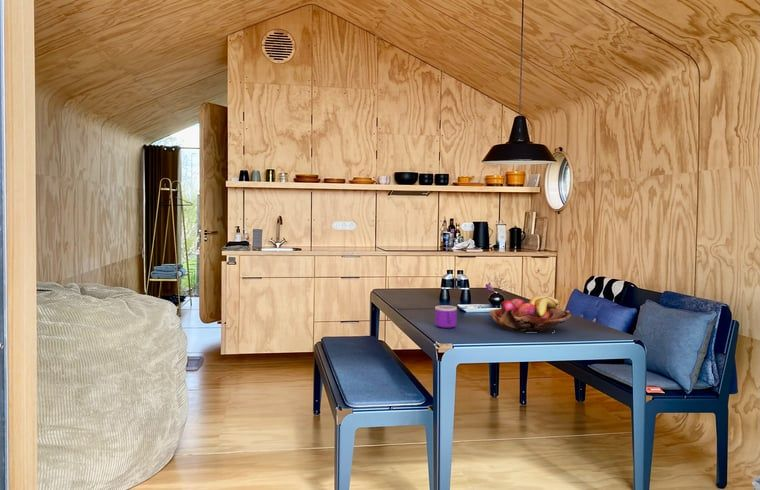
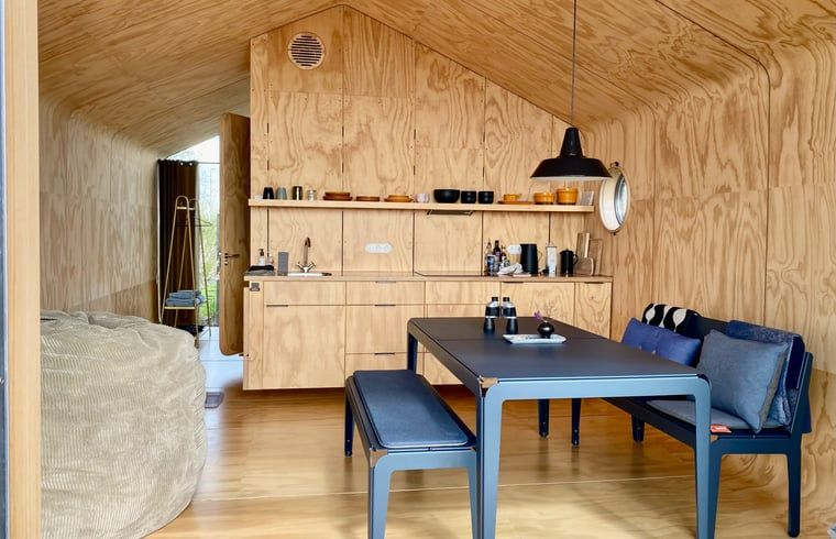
- mug (446, 317)
- fruit basket (530, 312)
